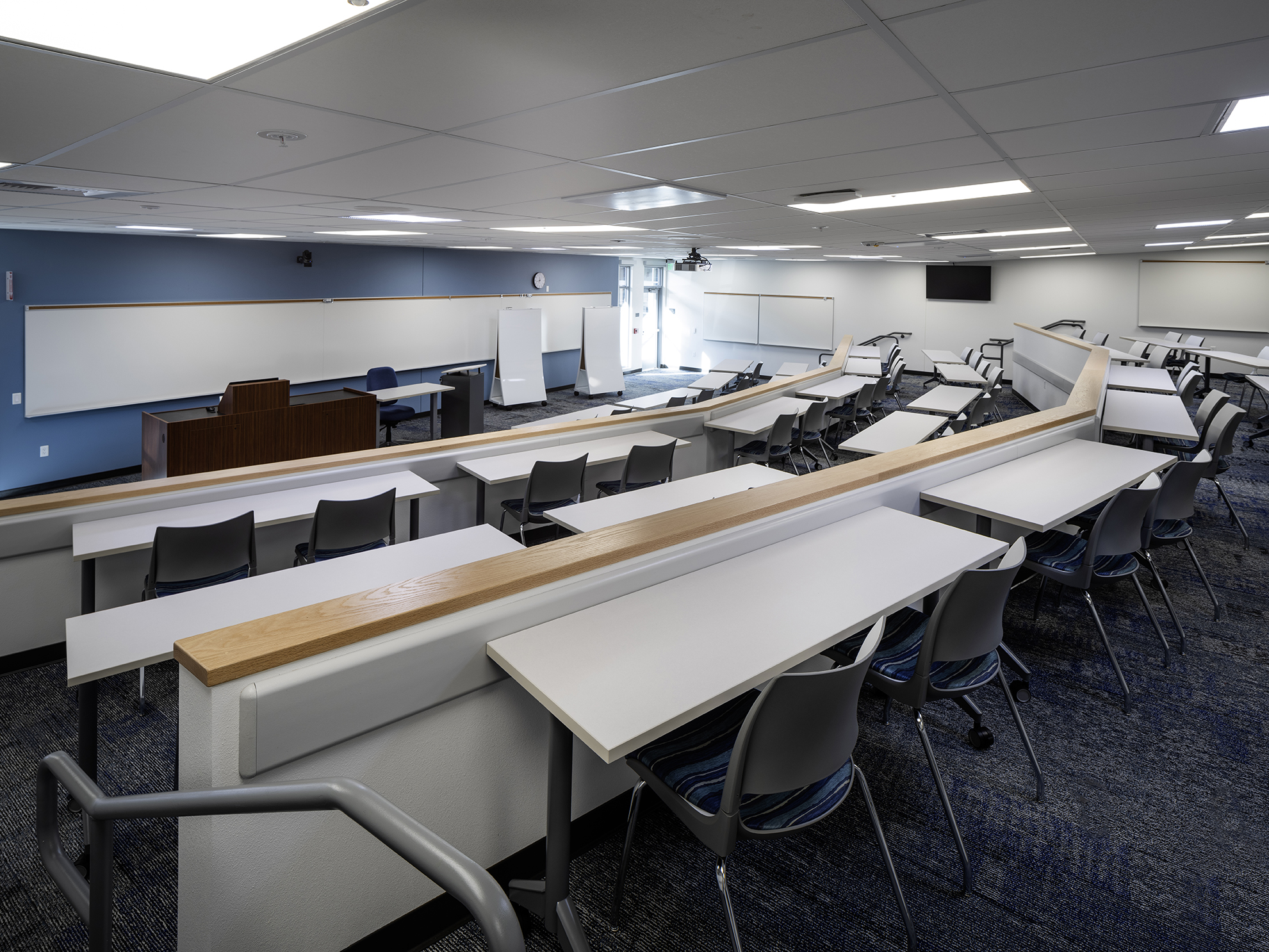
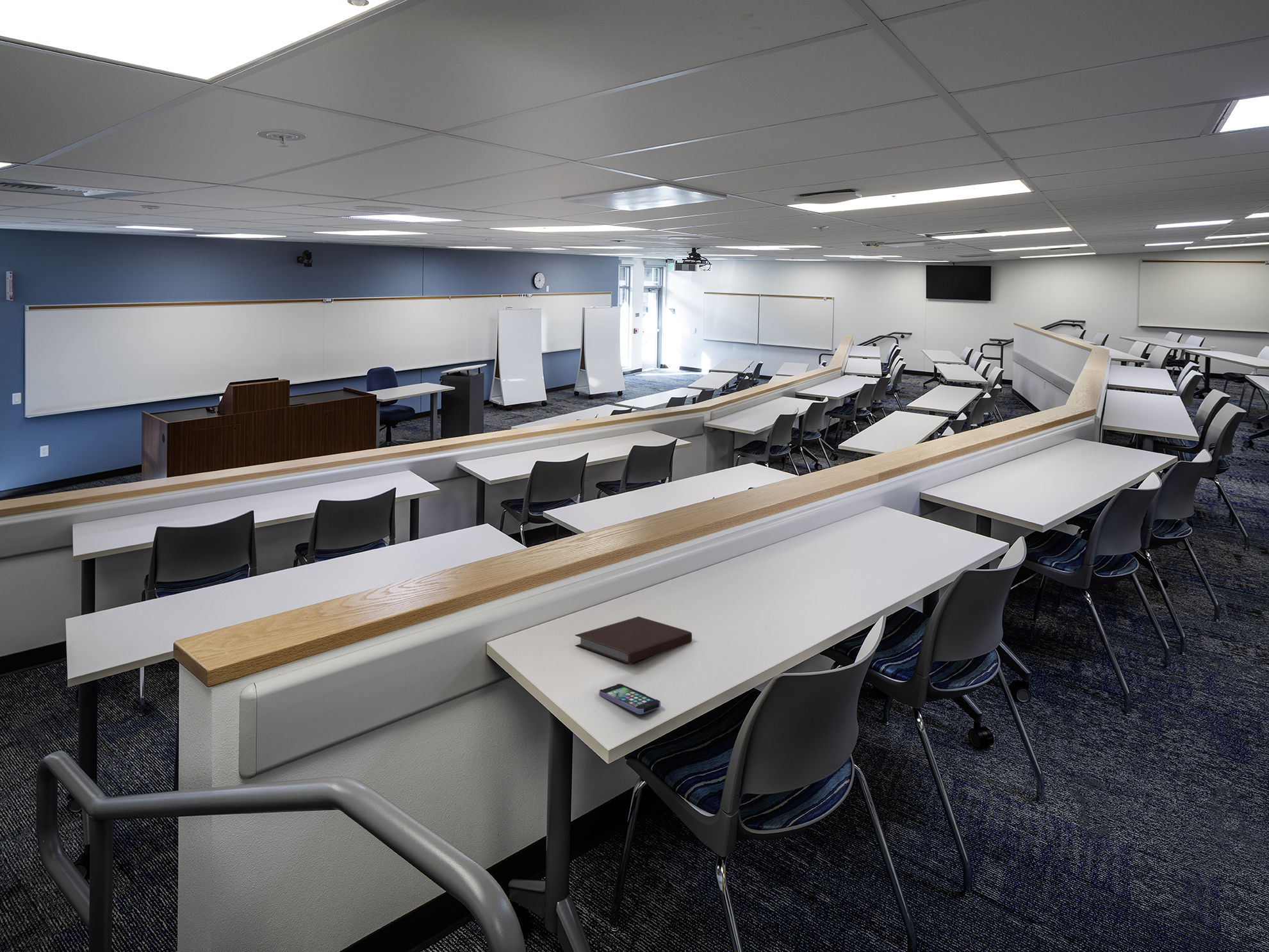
+ notebook (634, 639)
+ smartphone (629, 698)
